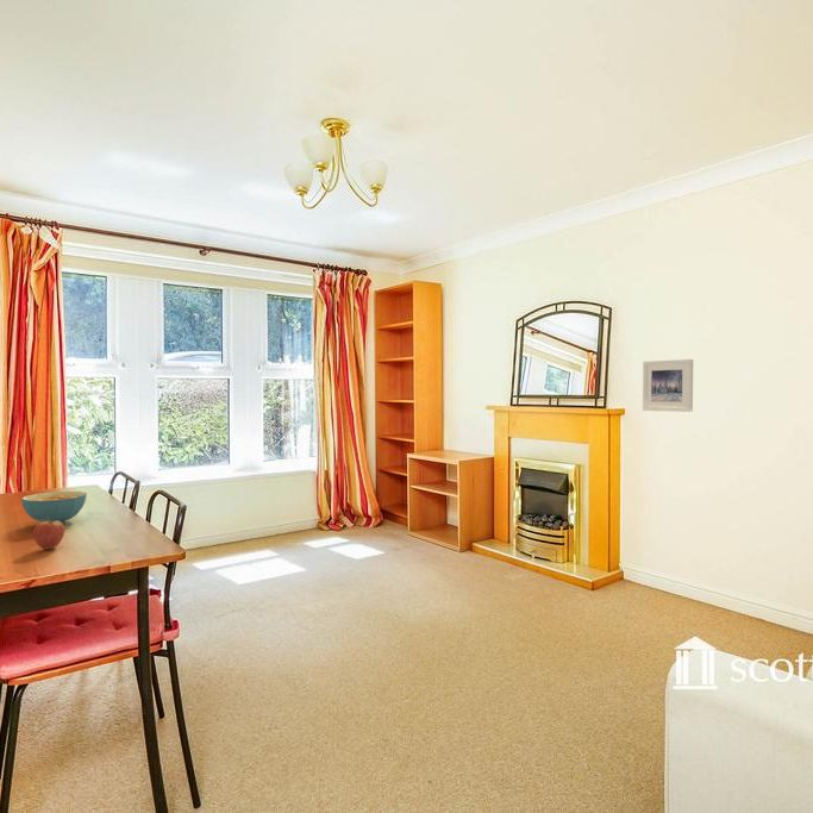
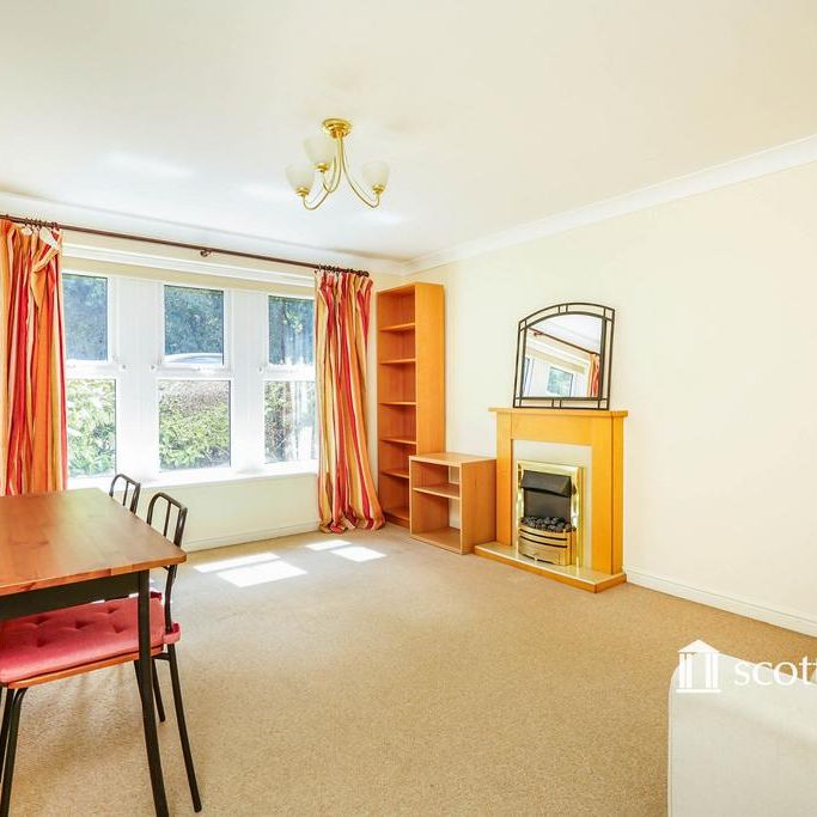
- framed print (667, 386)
- cereal bowl (55, 508)
- fruit (49, 531)
